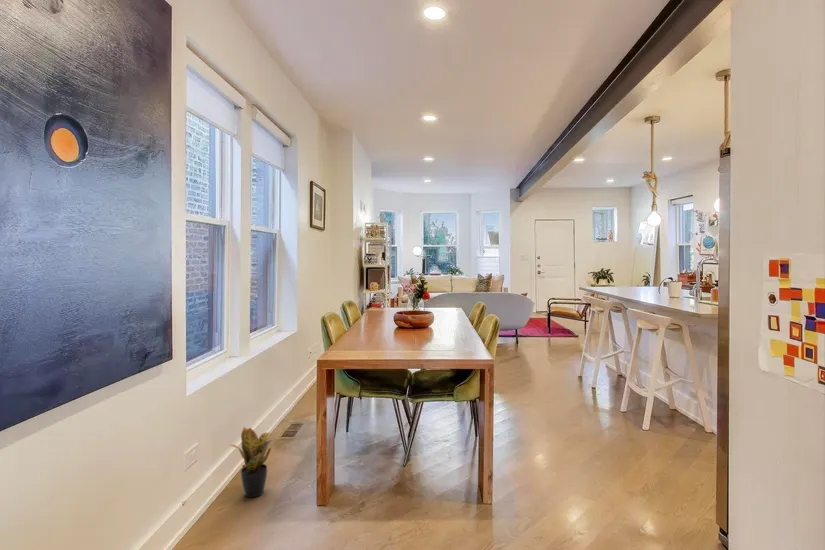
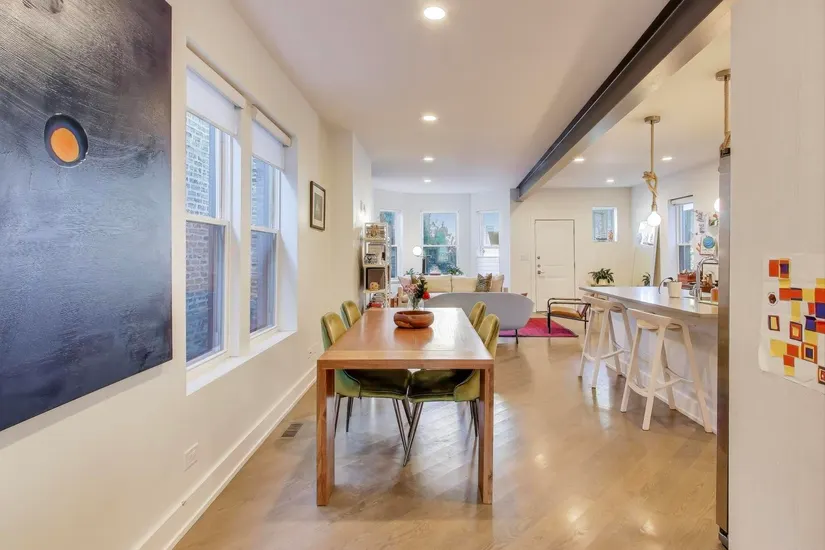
- potted plant (255, 457)
